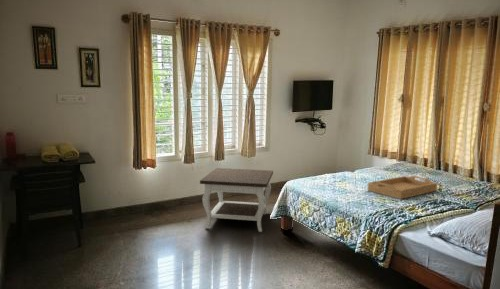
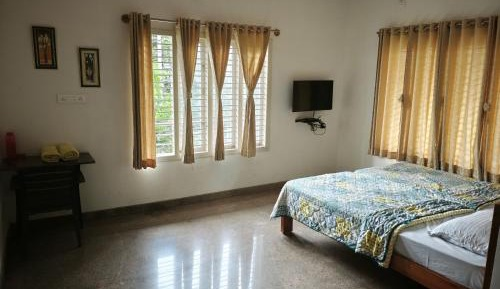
- side table (238, 202)
- serving tray (402, 185)
